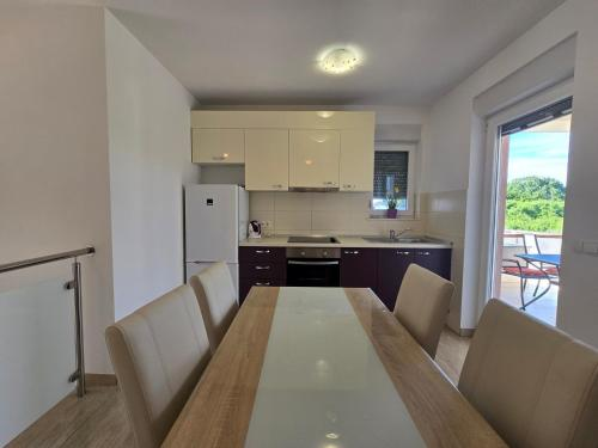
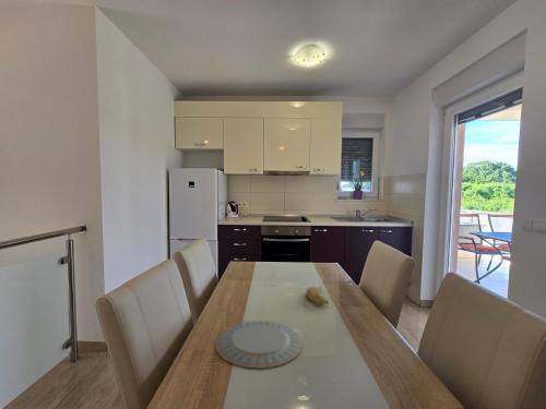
+ fruit (316, 293)
+ chinaware (259, 339)
